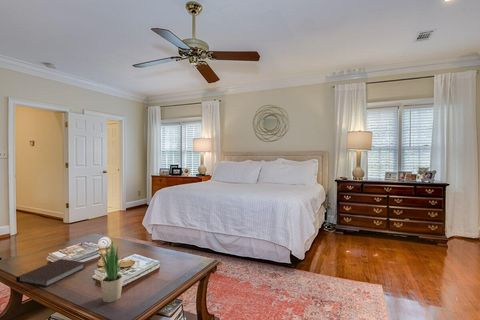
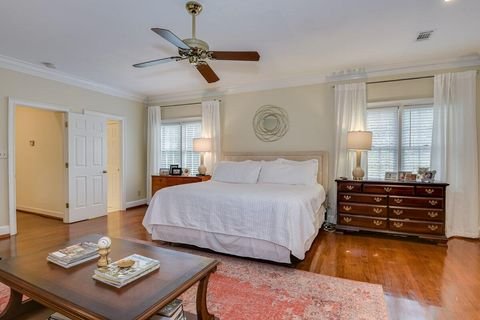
- potted plant (112, 268)
- notebook (53, 271)
